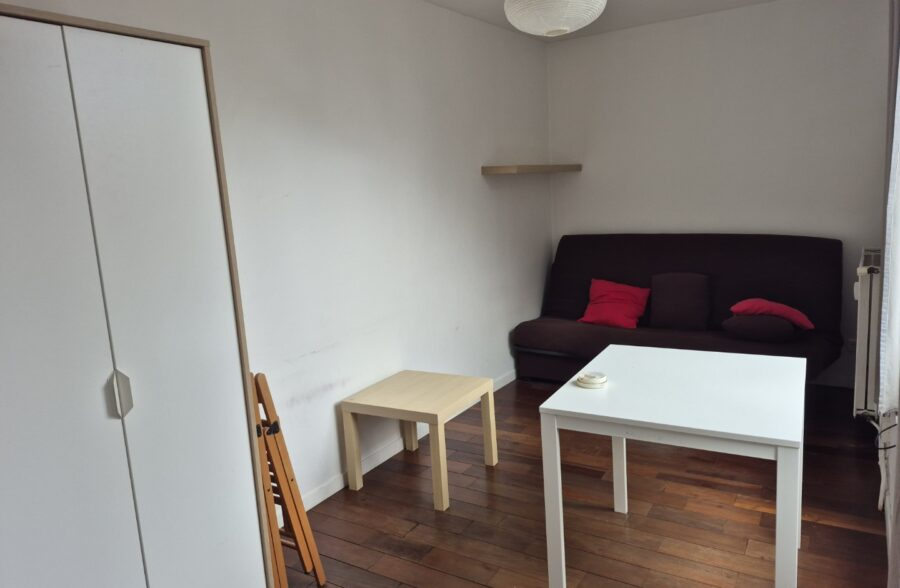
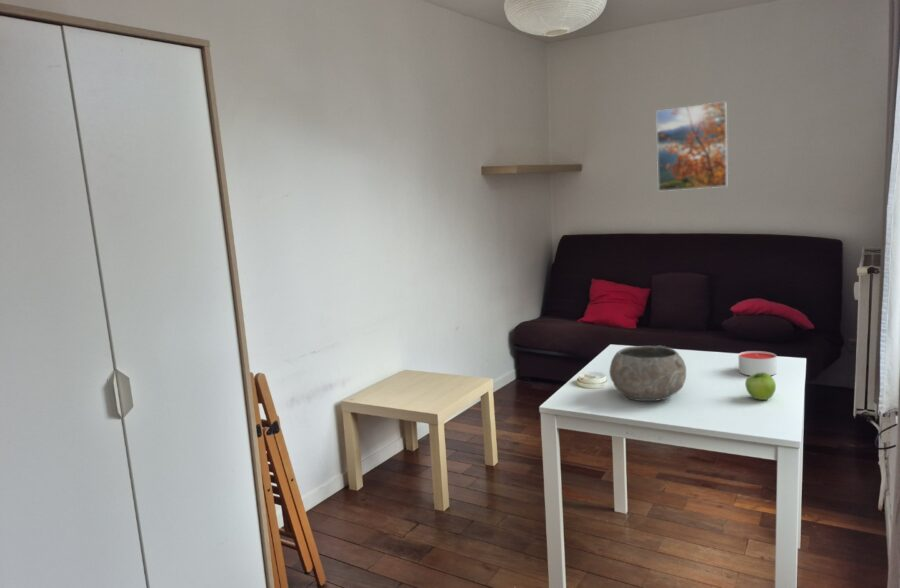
+ bowl (647, 374)
+ fruit (760, 386)
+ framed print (691, 148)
+ candle (757, 362)
